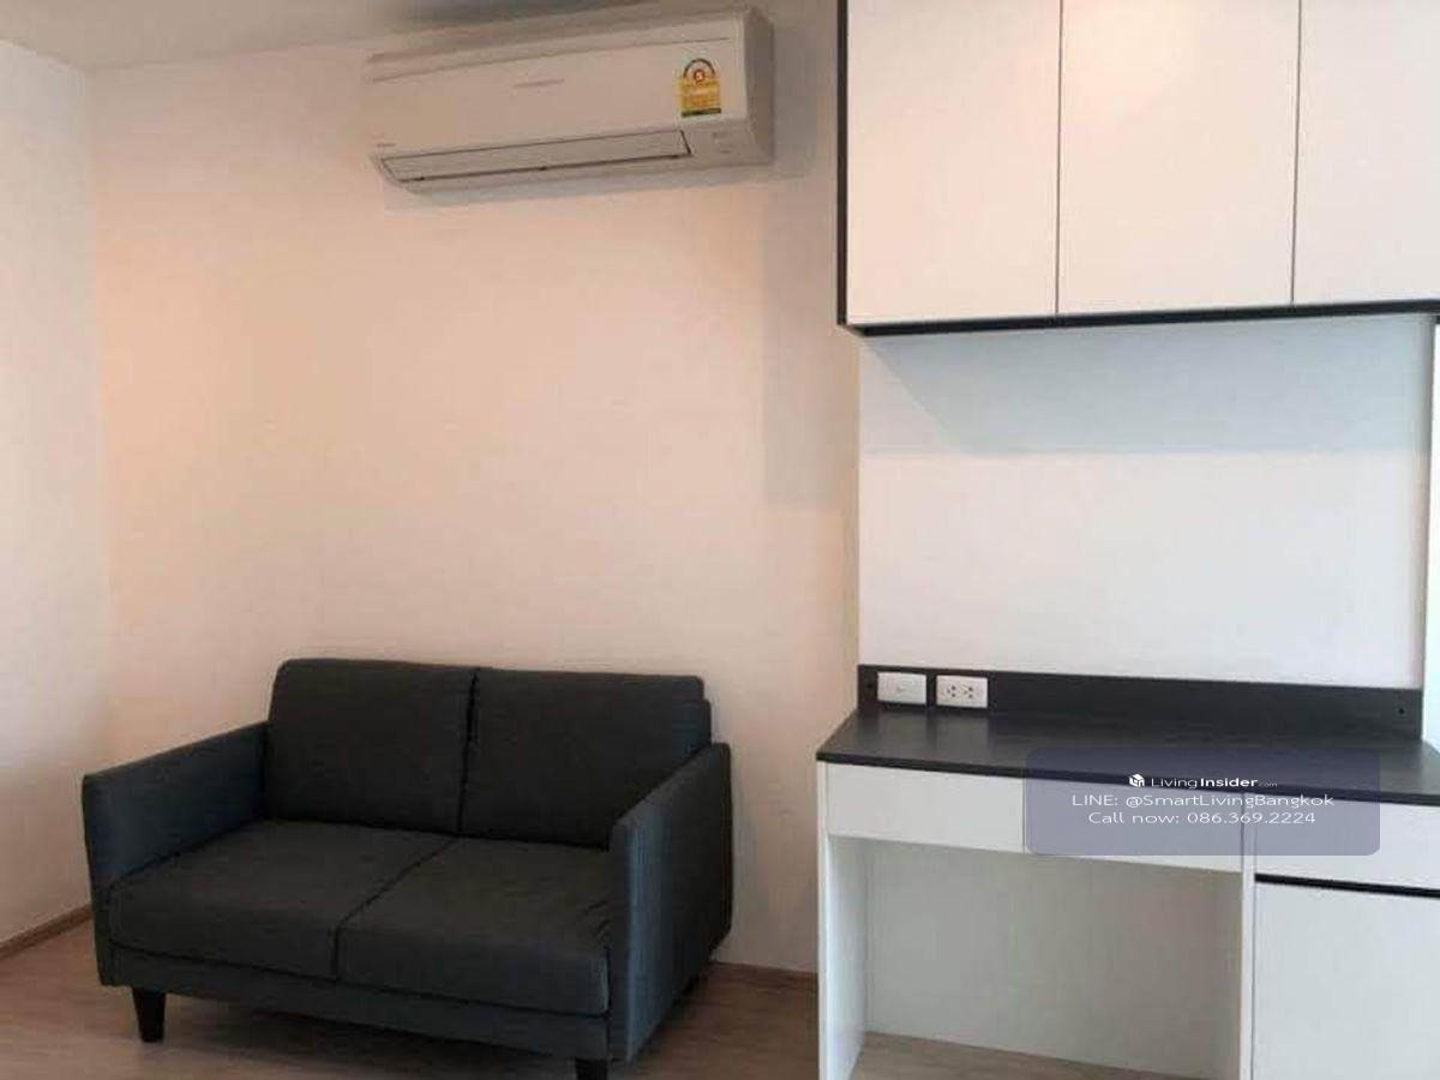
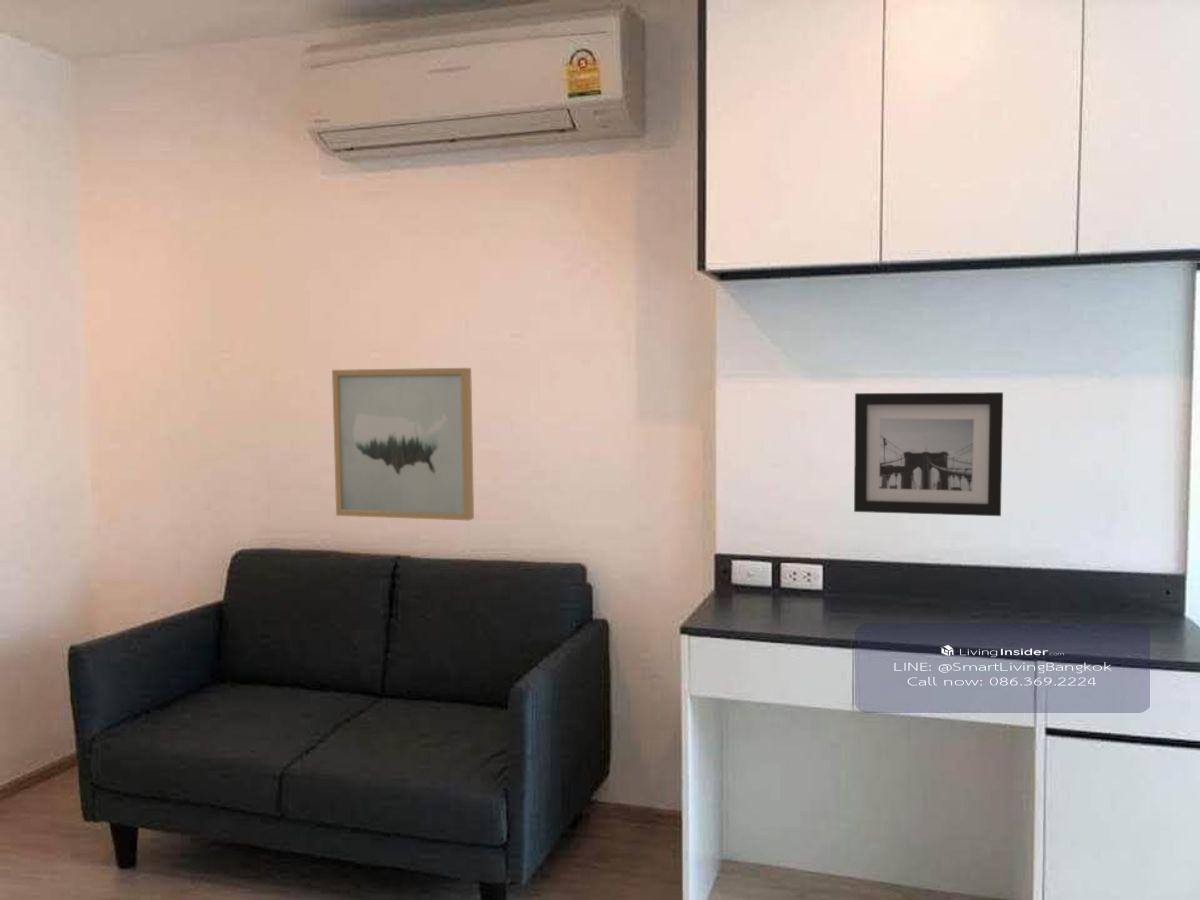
+ wall art (926, 453)
+ wall art (402, 443)
